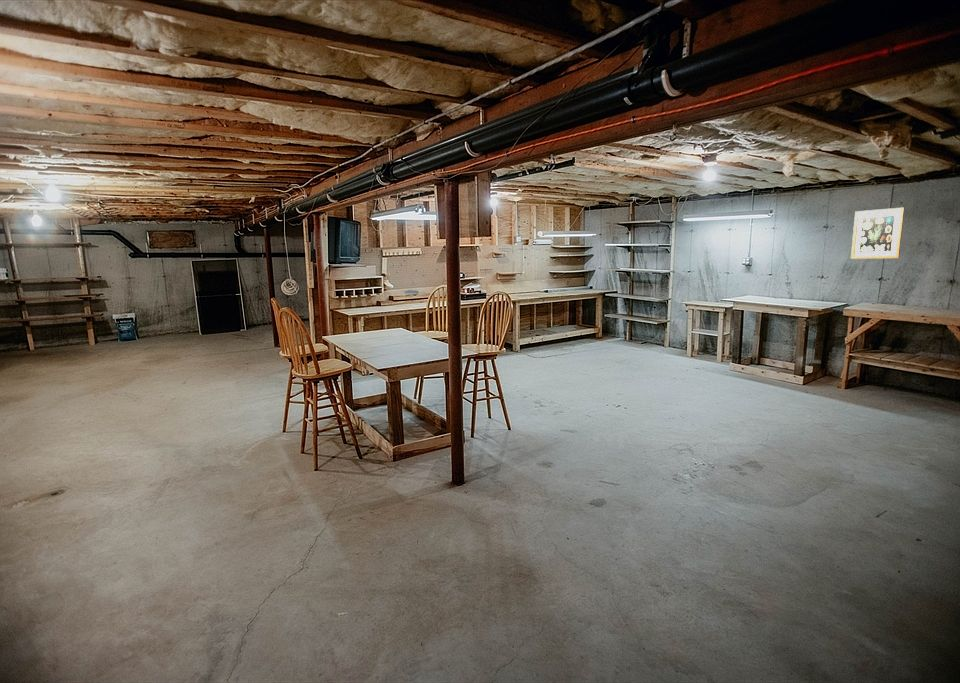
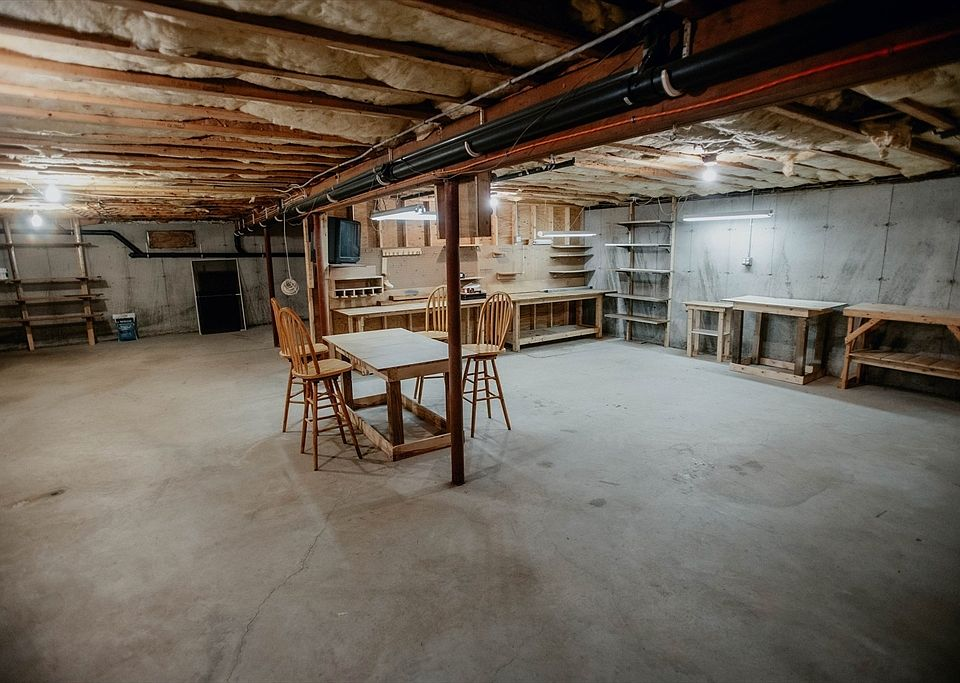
- wall art (876, 234)
